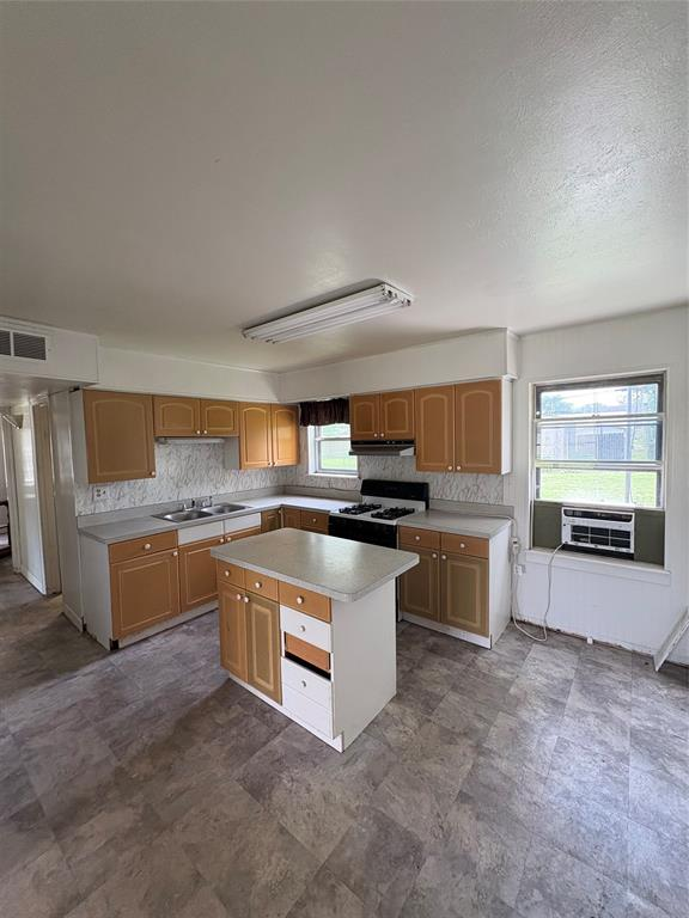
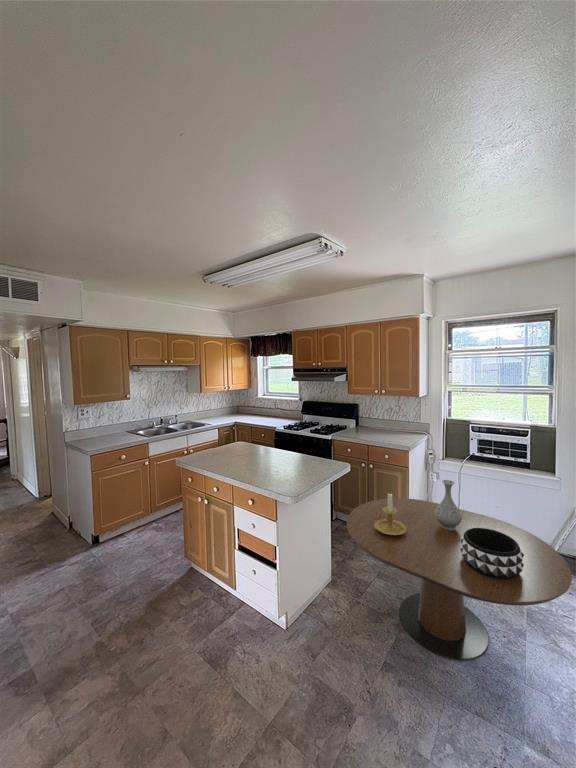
+ candle holder (390, 511)
+ dining table (444, 573)
+ decorative bowl (490, 551)
+ vase (447, 504)
